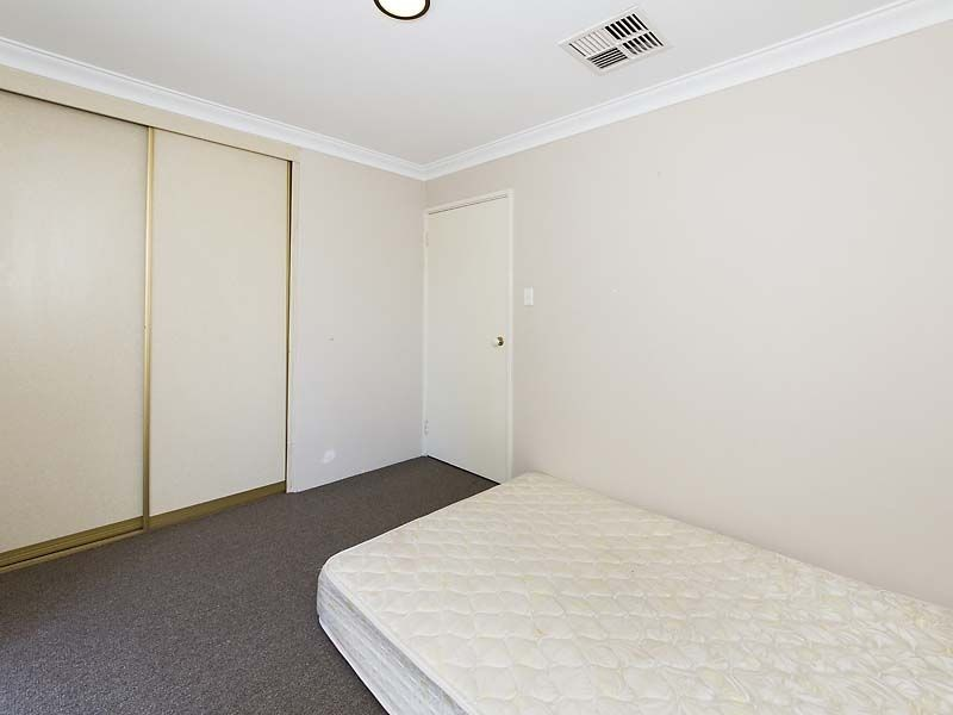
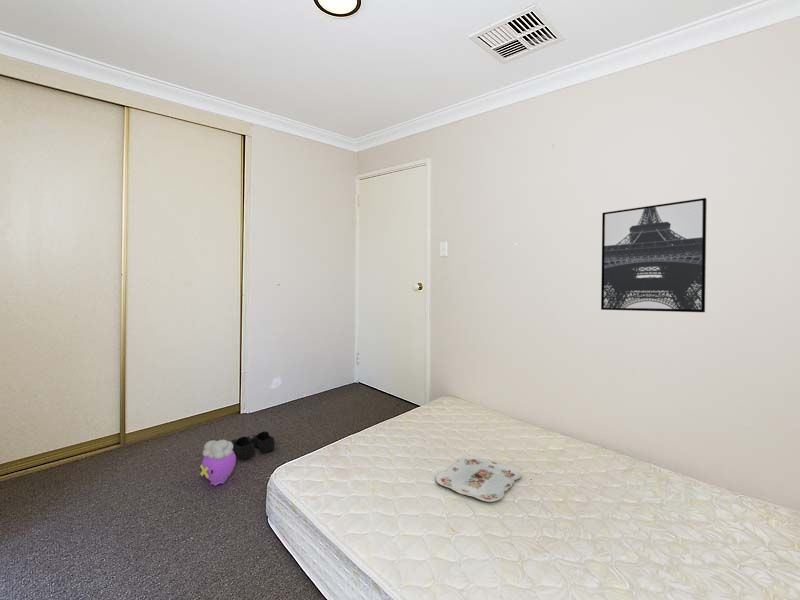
+ serving tray (479, 476)
+ shoe (250, 441)
+ wall art (649, 258)
+ plush toy (216, 459)
